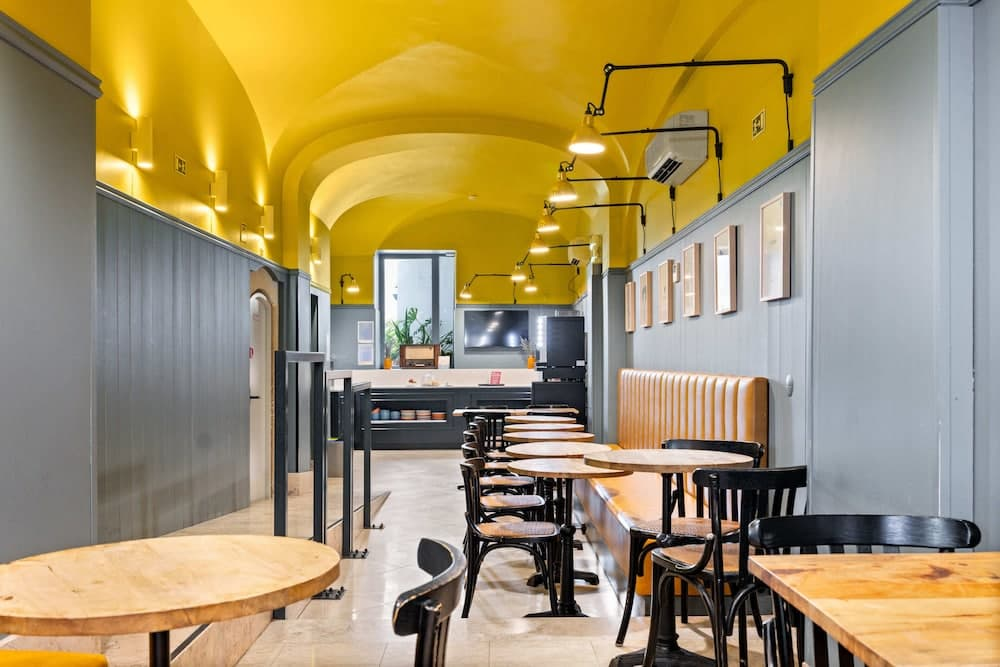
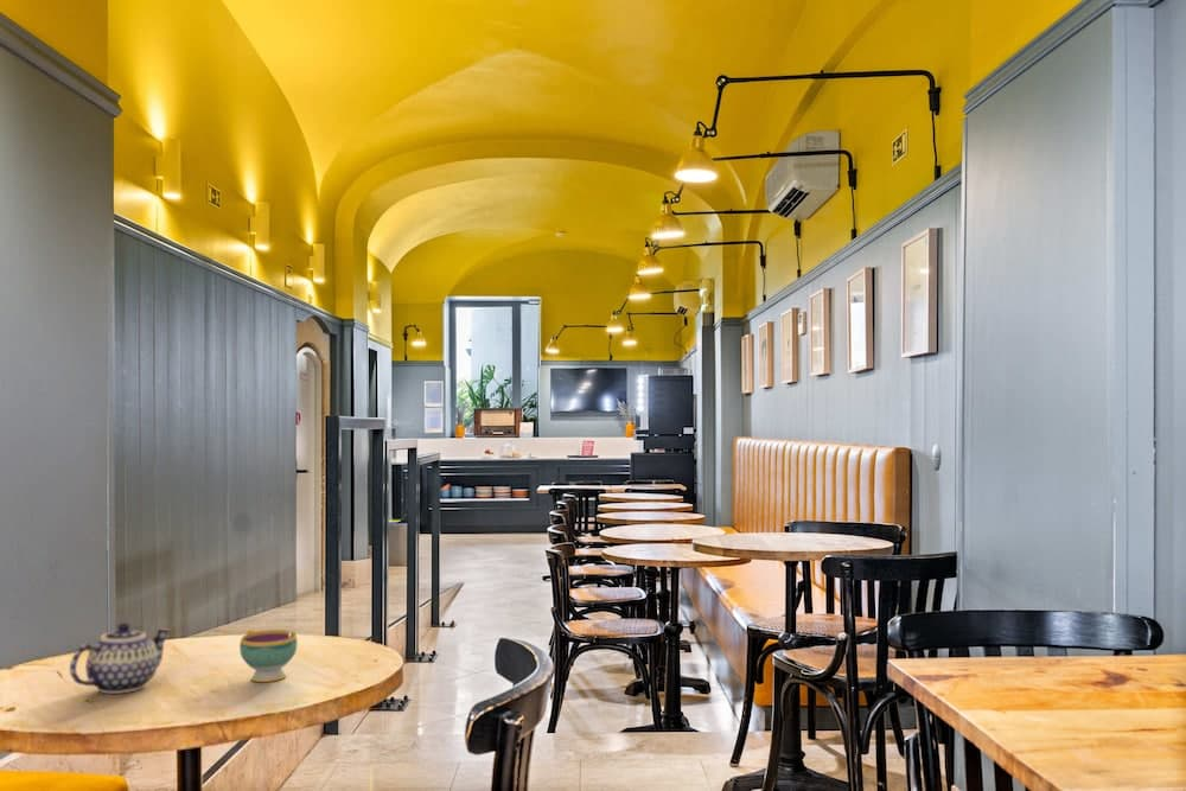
+ teacup (268, 655)
+ teapot (122, 655)
